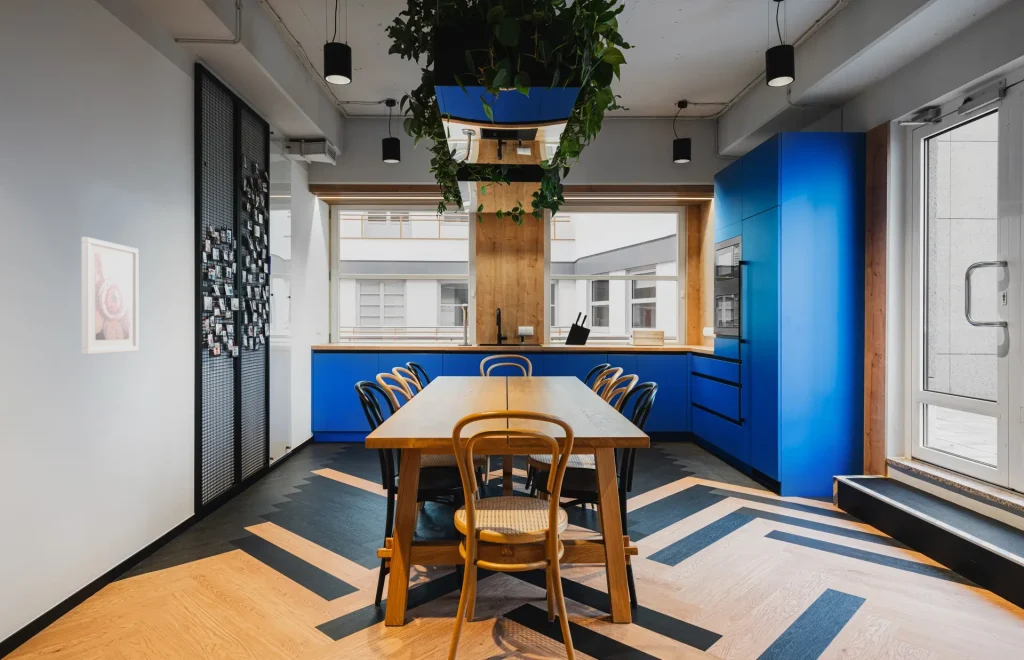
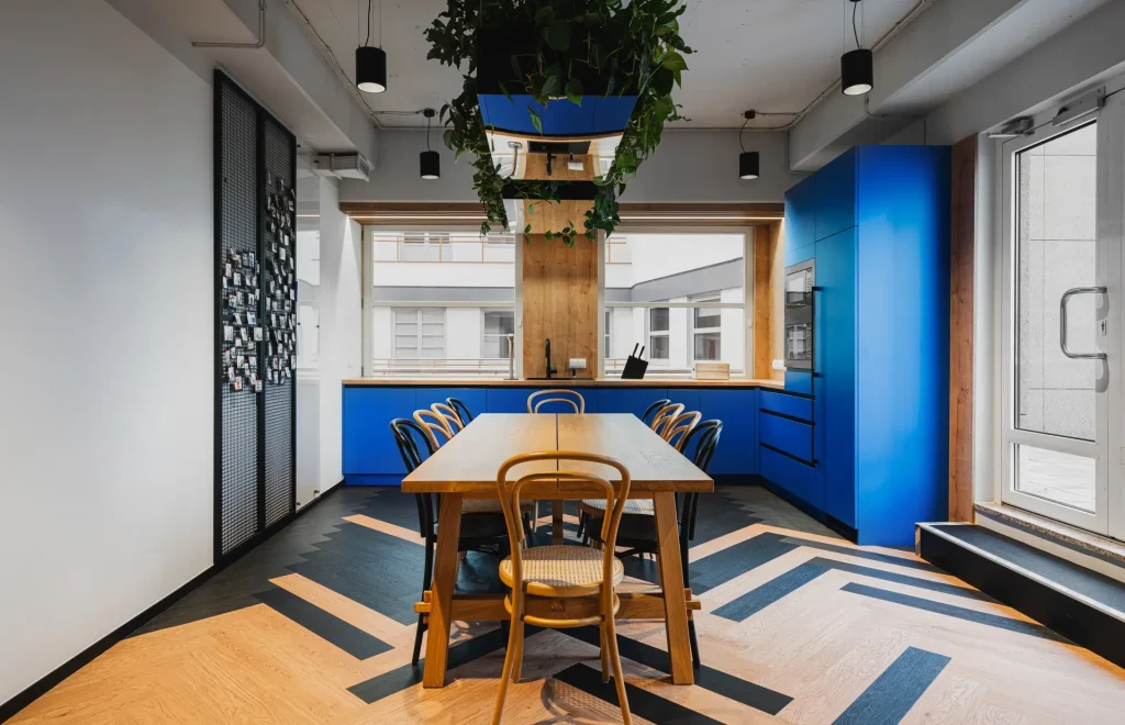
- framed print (111, 298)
